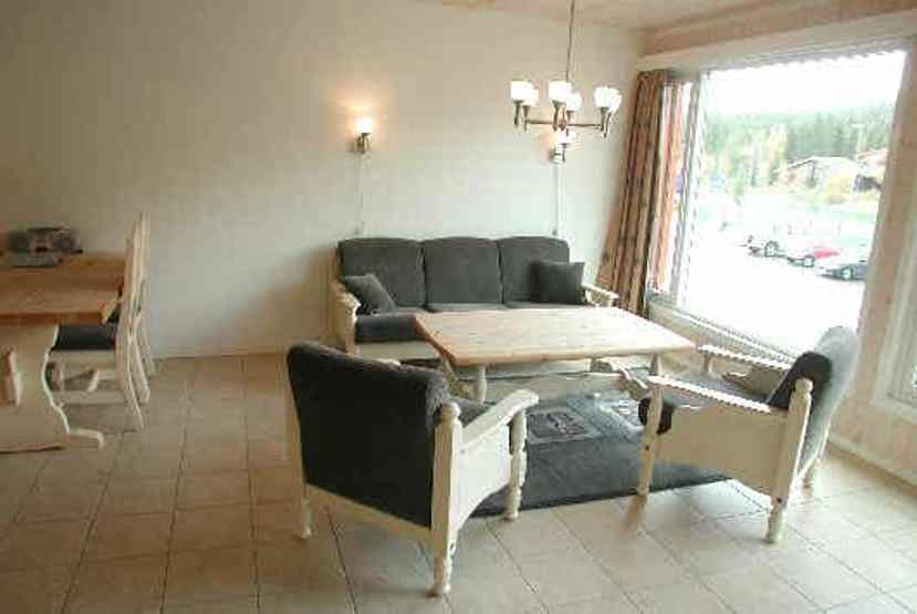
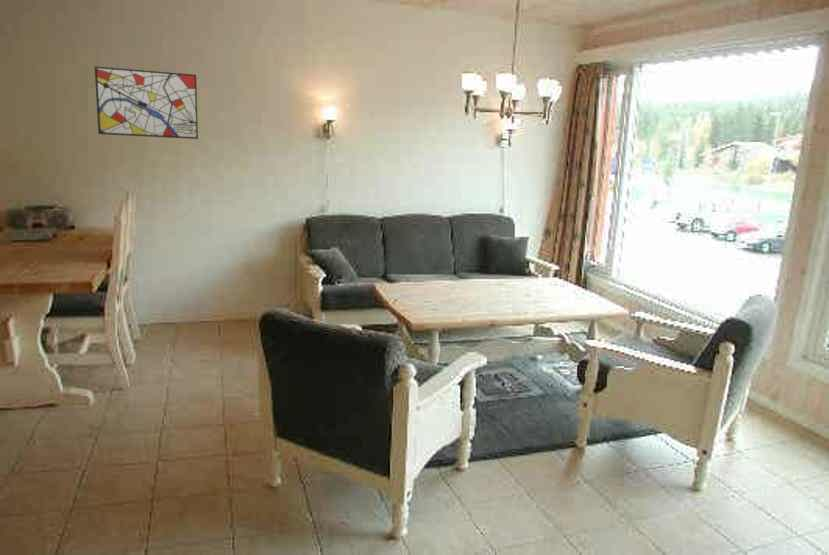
+ wall art (148, 104)
